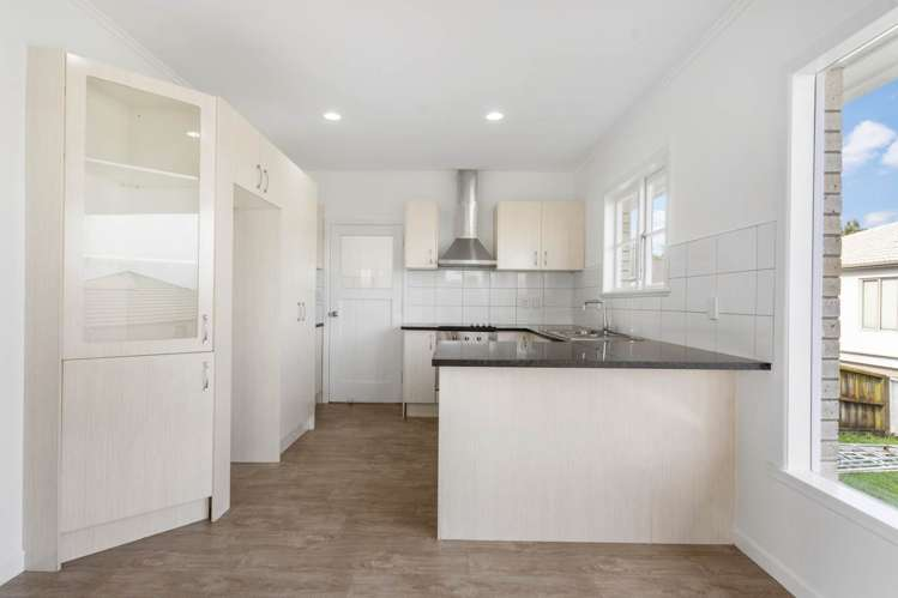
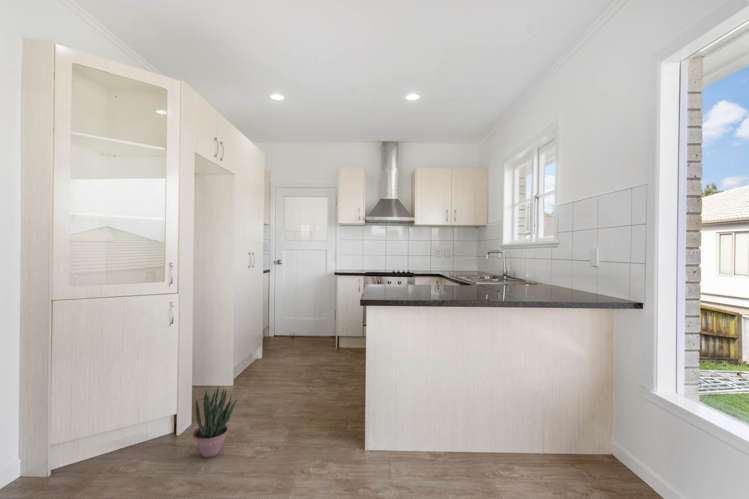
+ potted plant (214, 419)
